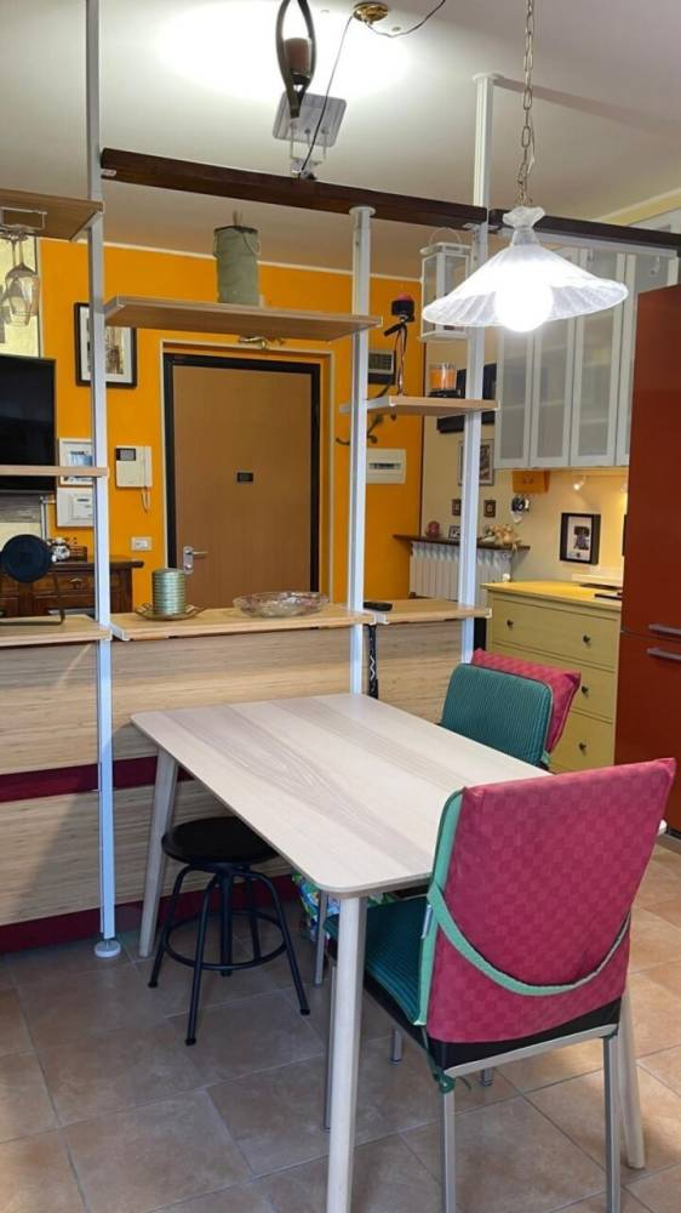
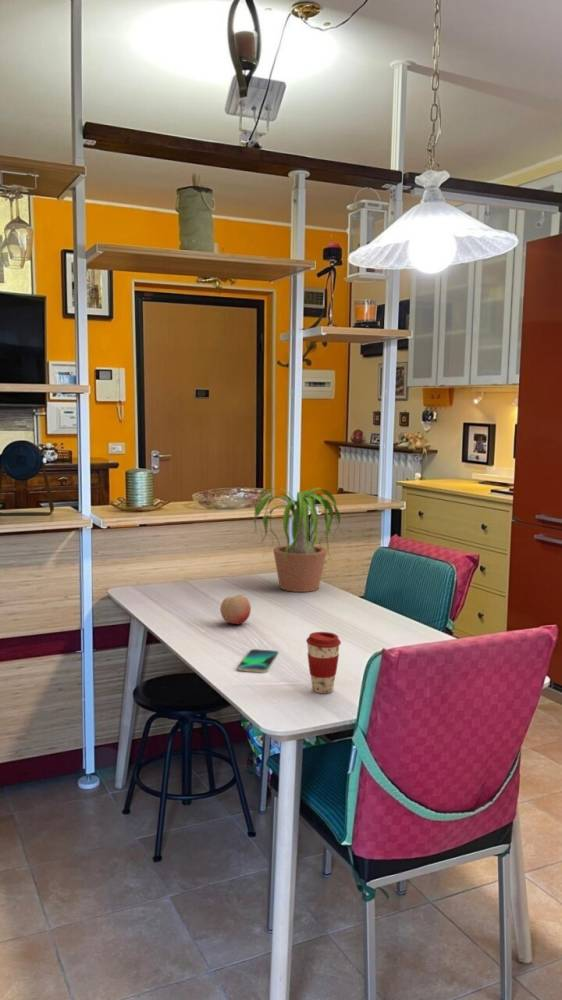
+ potted plant (294, 540)
+ coffee cup (323, 662)
+ fruit (235, 609)
+ smartphone (258, 660)
